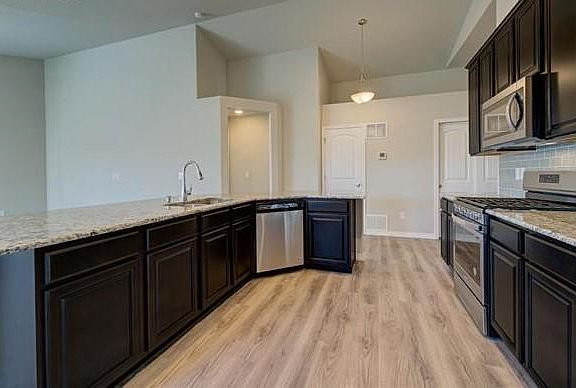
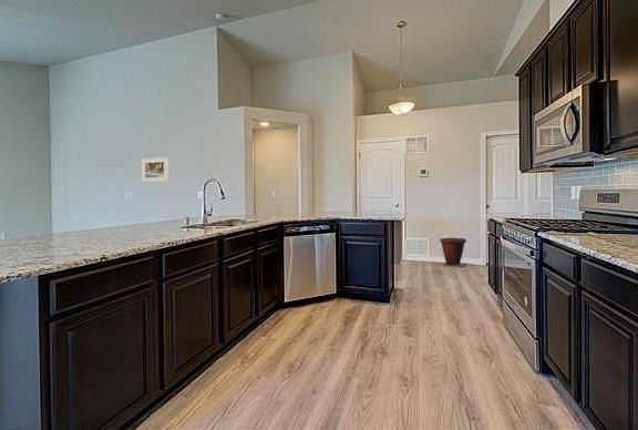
+ waste bin (453, 250)
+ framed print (154, 170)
